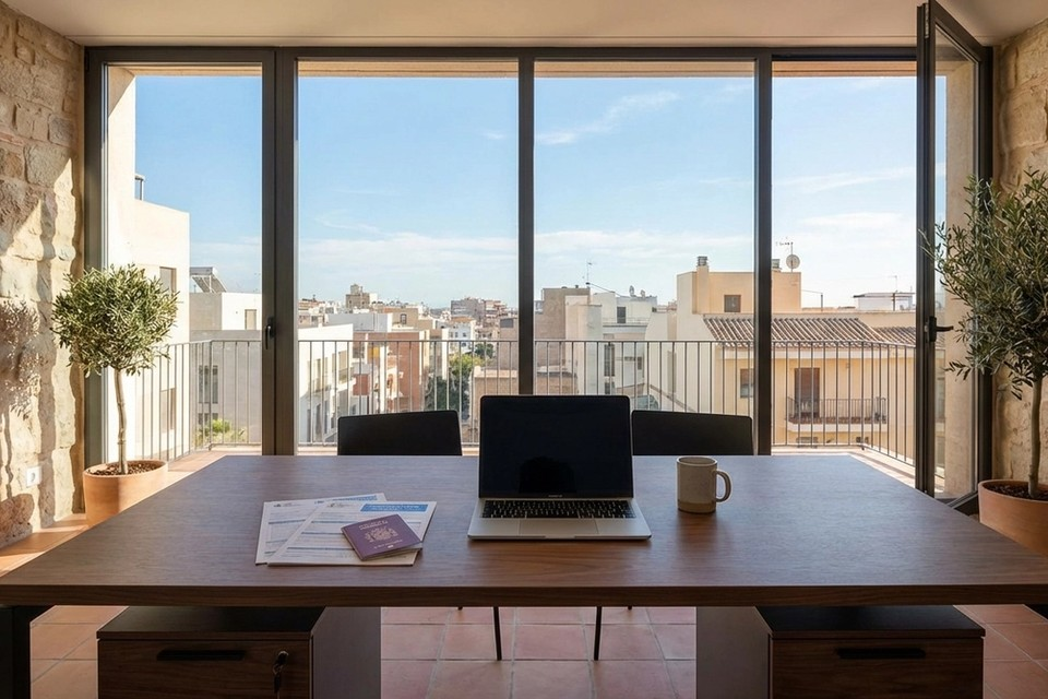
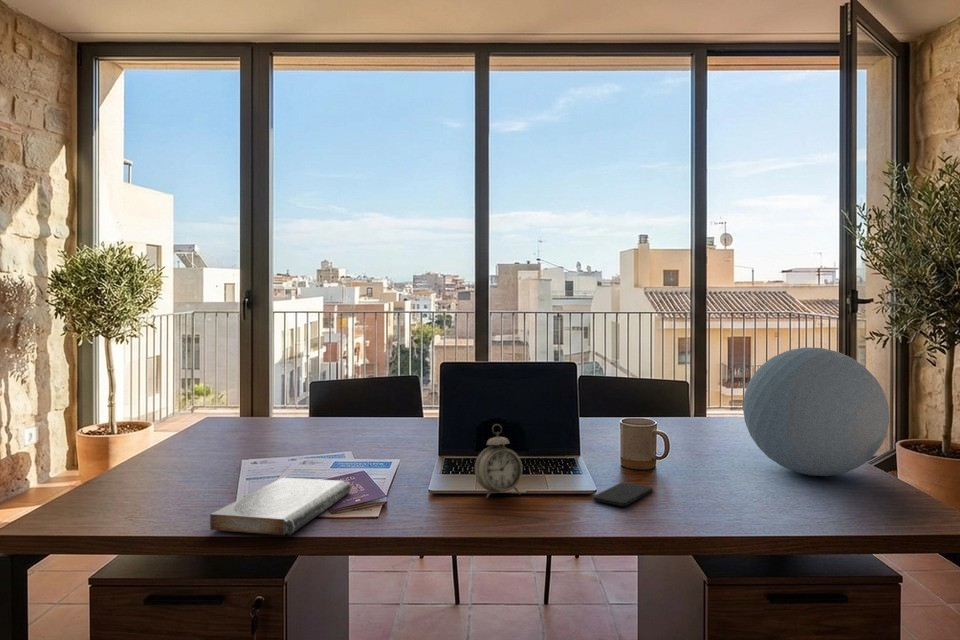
+ alarm clock (499, 459)
+ book (287, 503)
+ smartphone (623, 493)
+ decorative orb (812, 410)
